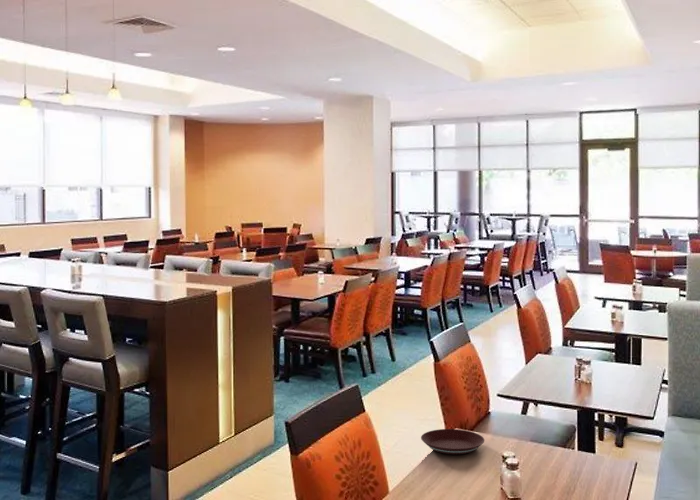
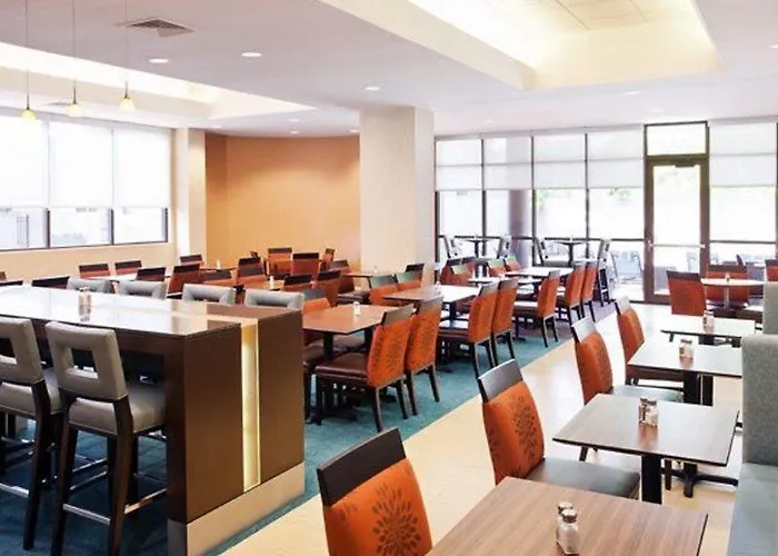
- plate (452, 442)
